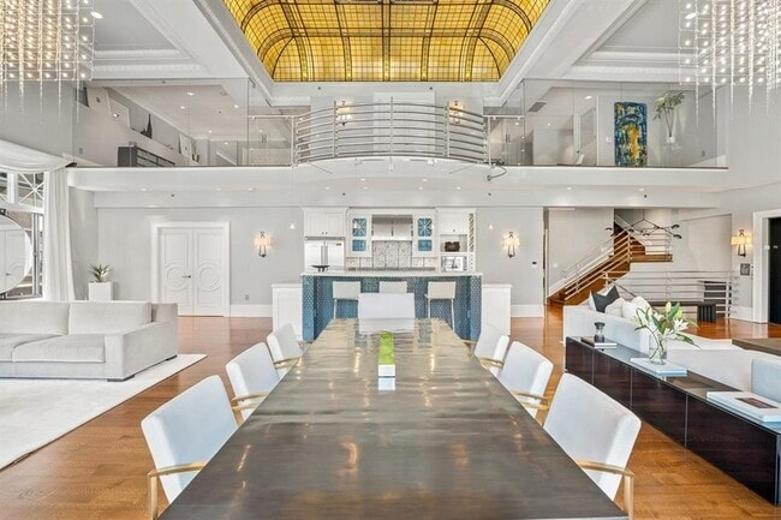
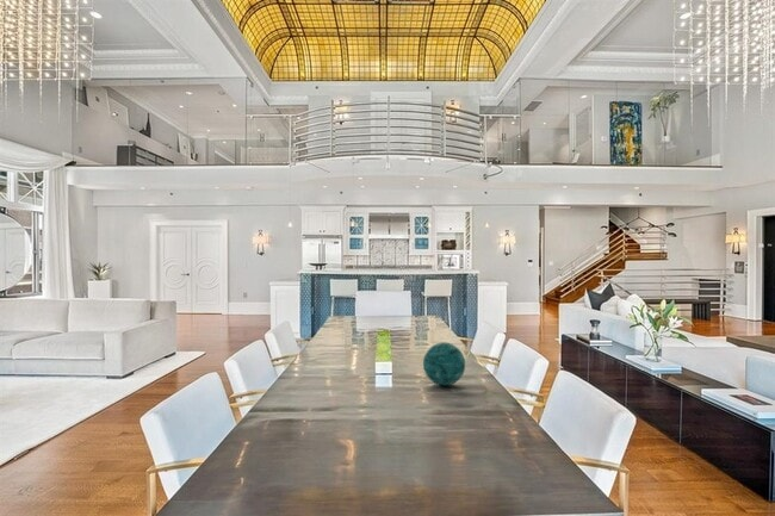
+ decorative orb (444, 363)
